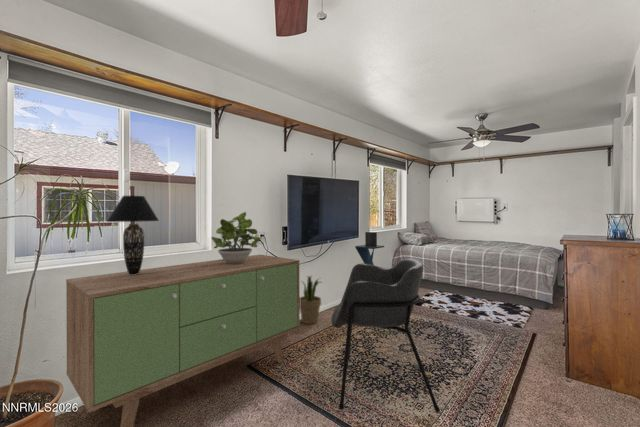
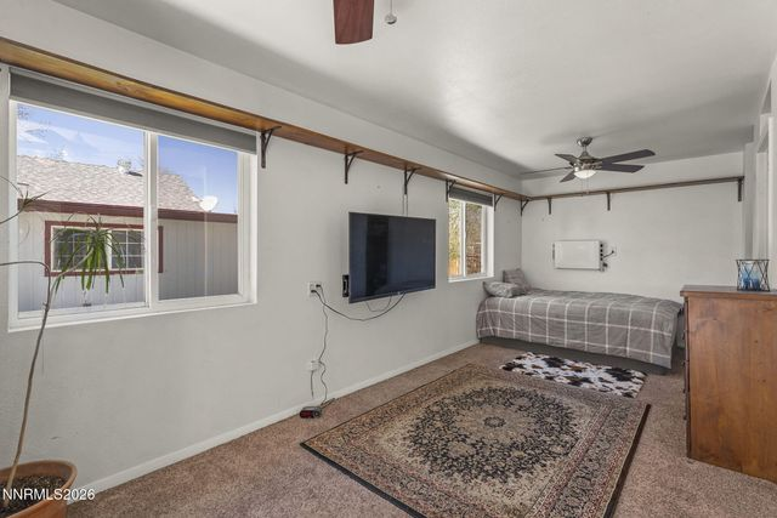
- pedestal table (370, 264)
- armchair (380, 321)
- potted plant (311, 297)
- sideboard (203, 324)
- potted plant (235, 237)
- table lamp (133, 234)
